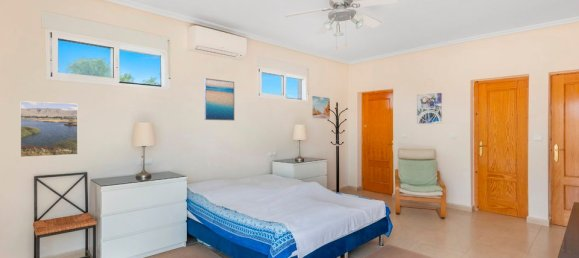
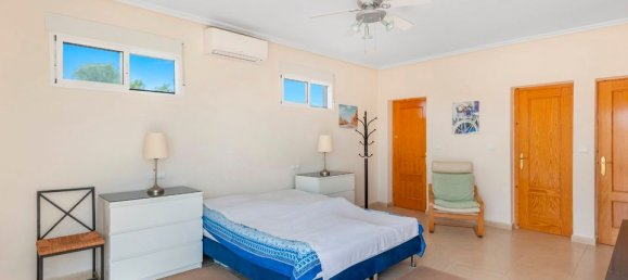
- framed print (50, 129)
- wall art (219, 100)
